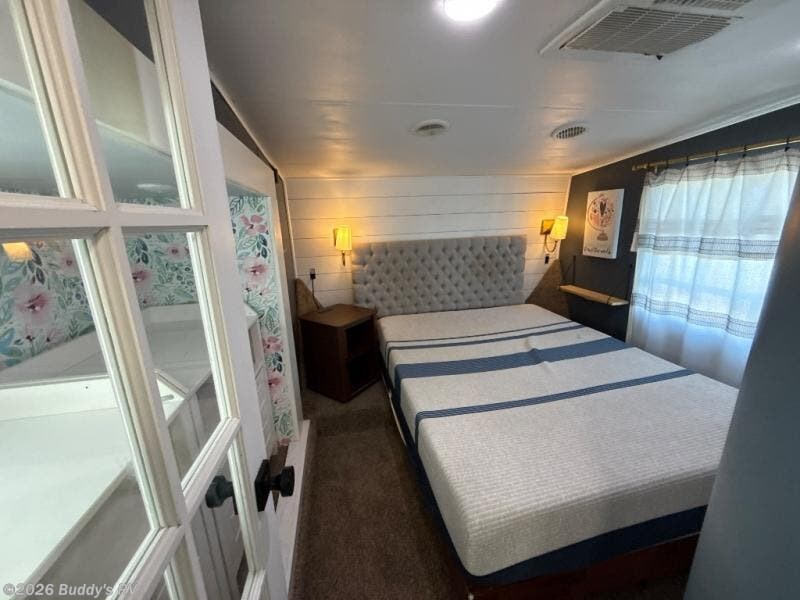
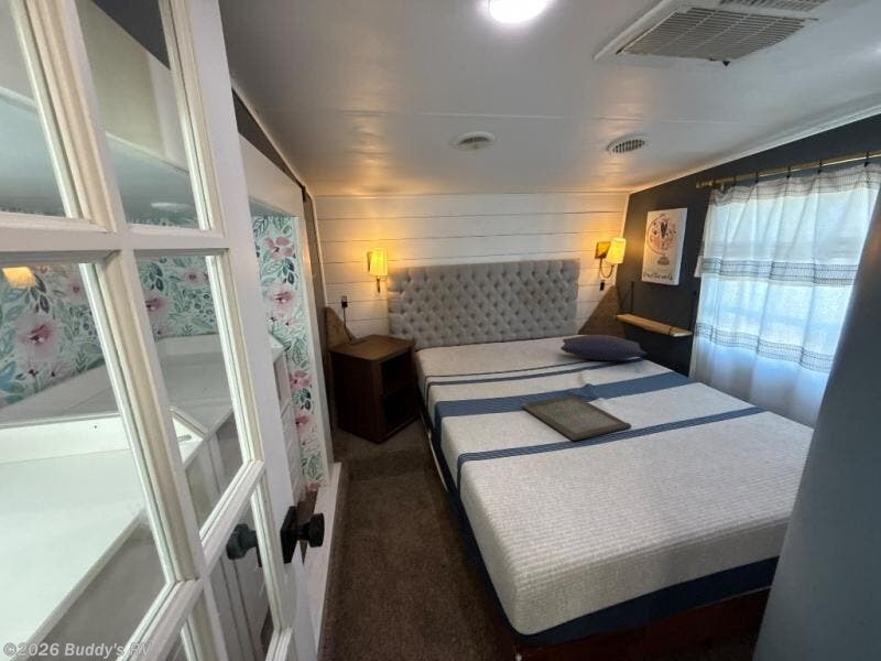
+ pillow (600, 347)
+ serving tray (572, 414)
